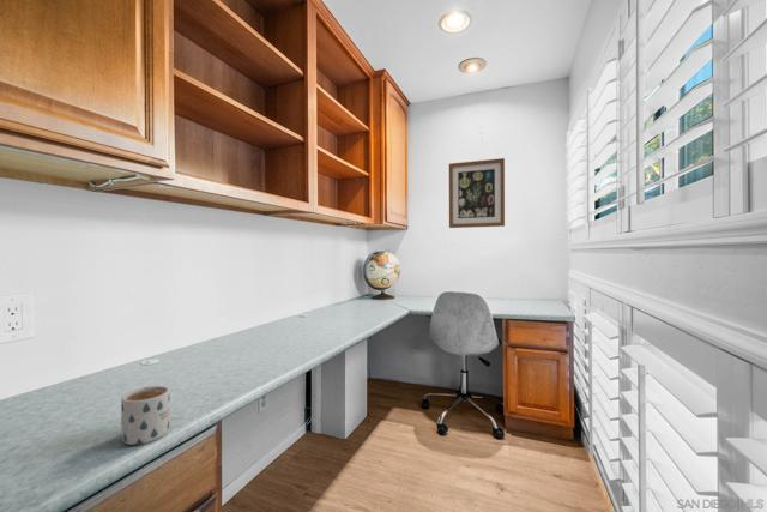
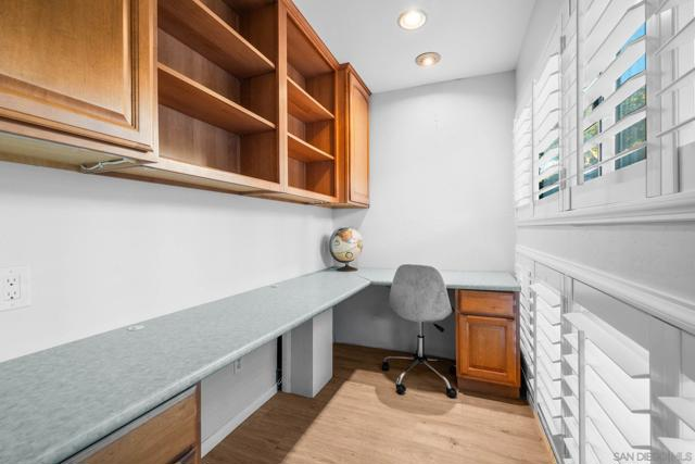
- mug (150, 410)
- wall art (476, 193)
